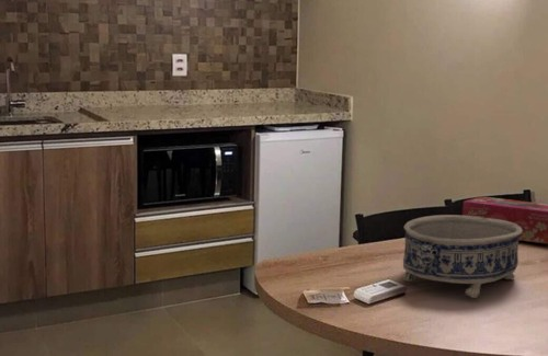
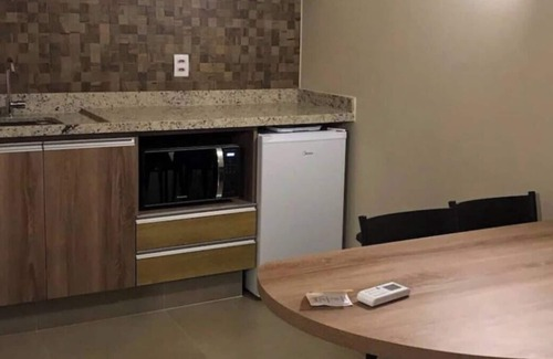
- decorative bowl (463, 252)
- tissue box (514, 219)
